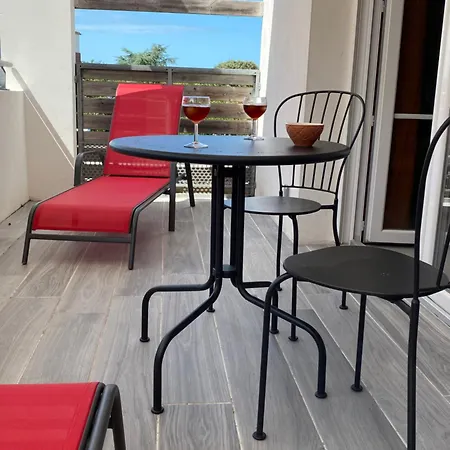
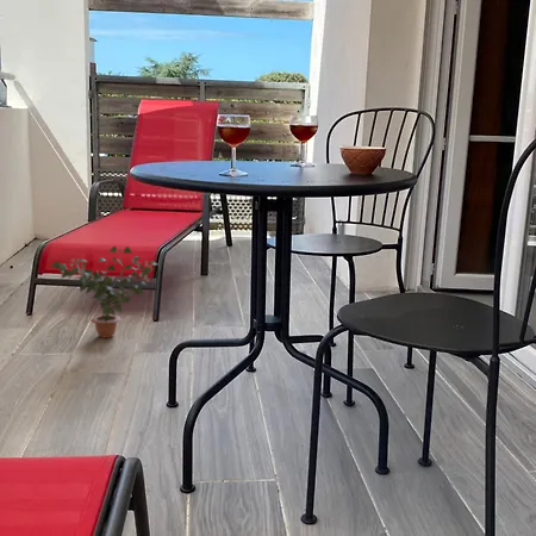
+ potted plant (106, 291)
